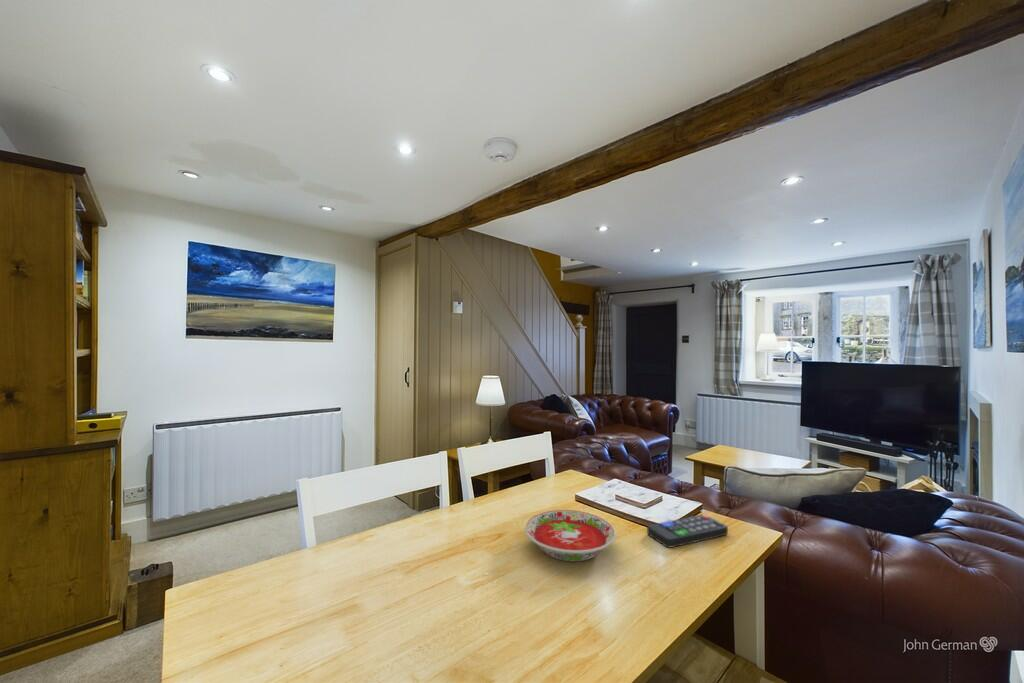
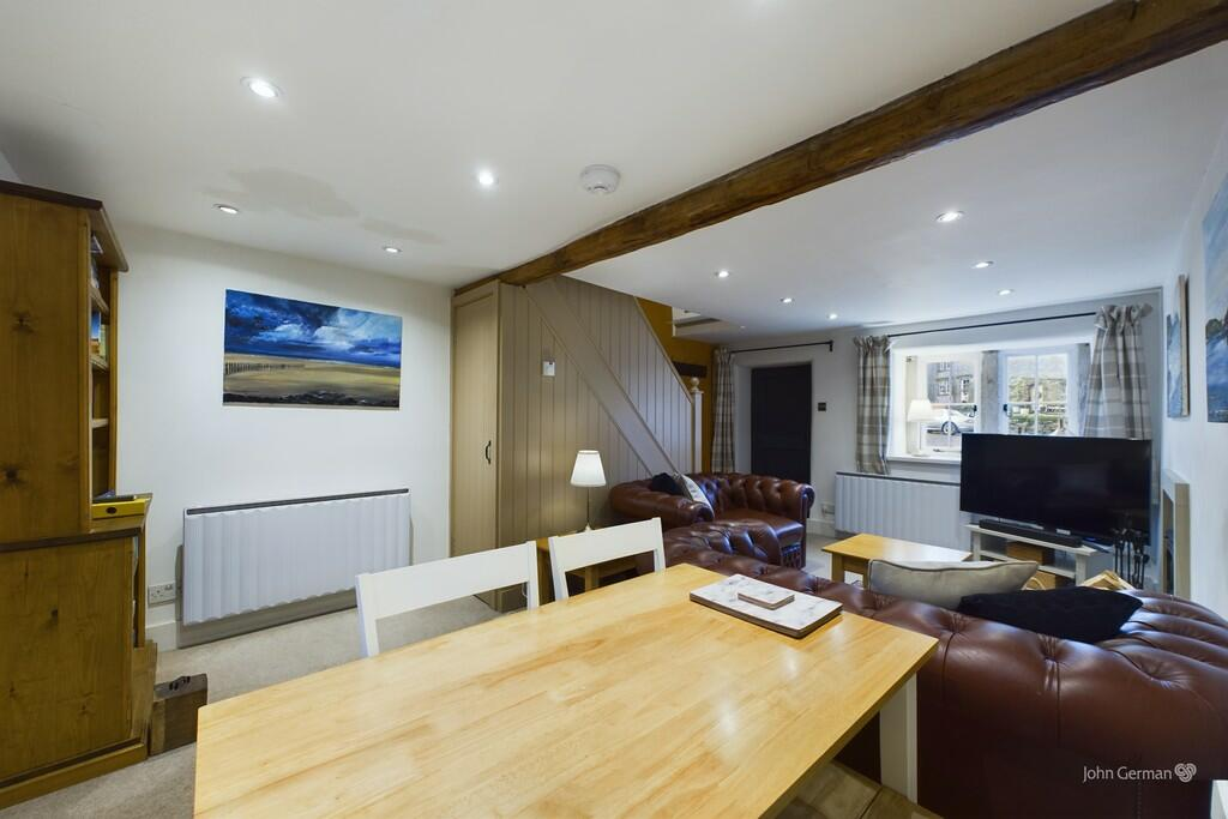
- bowl (569, 537)
- remote control (687, 529)
